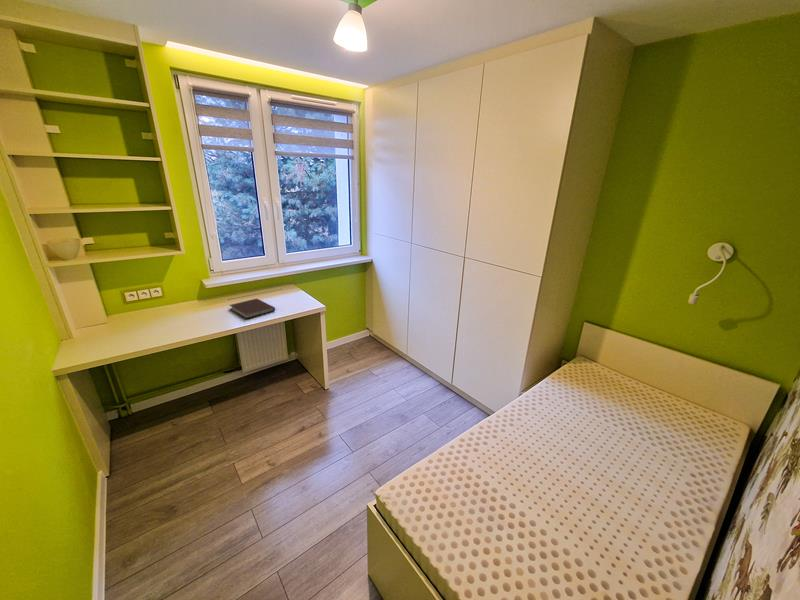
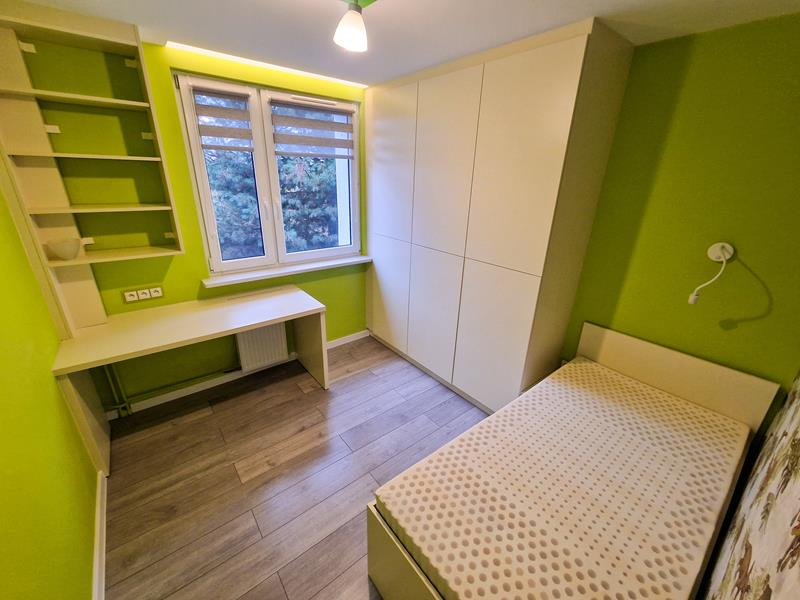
- notebook (252, 307)
